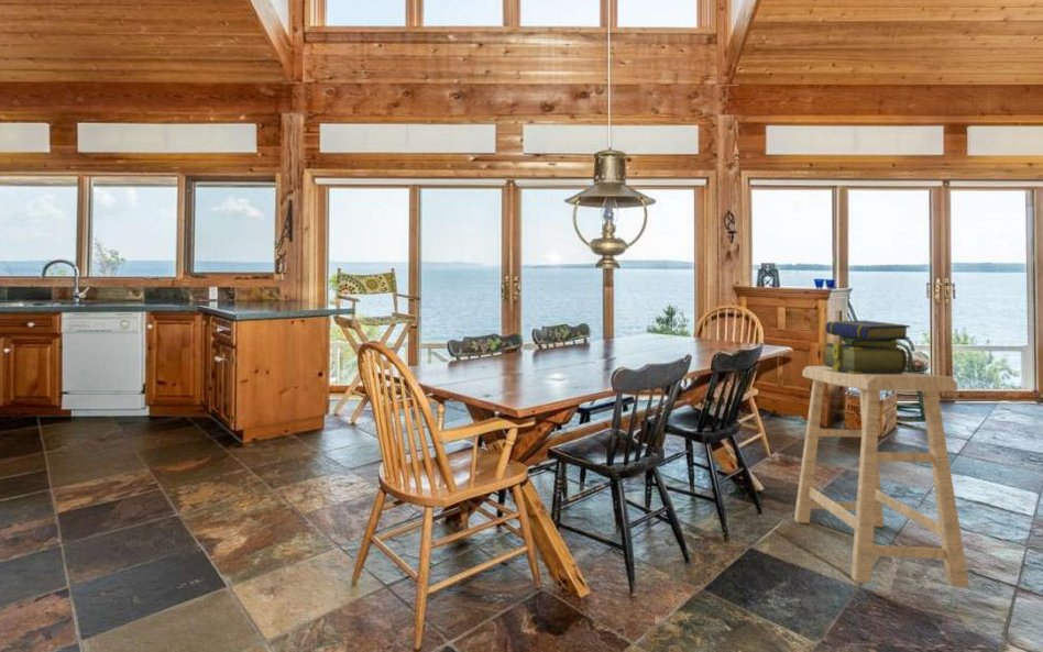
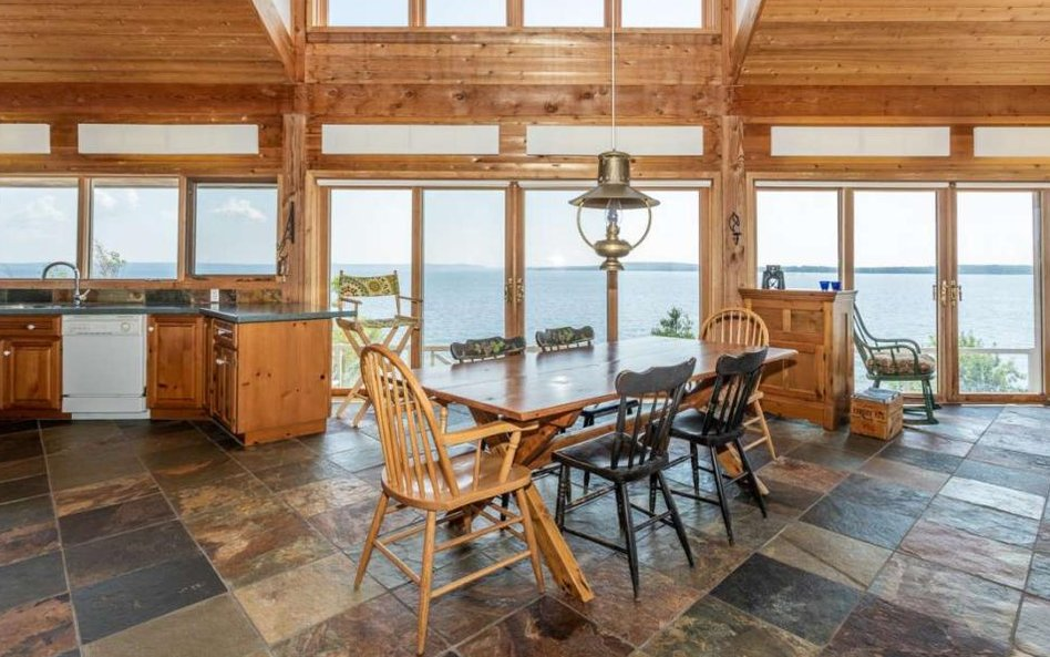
- stack of books (865, 344)
- stool (868, 461)
